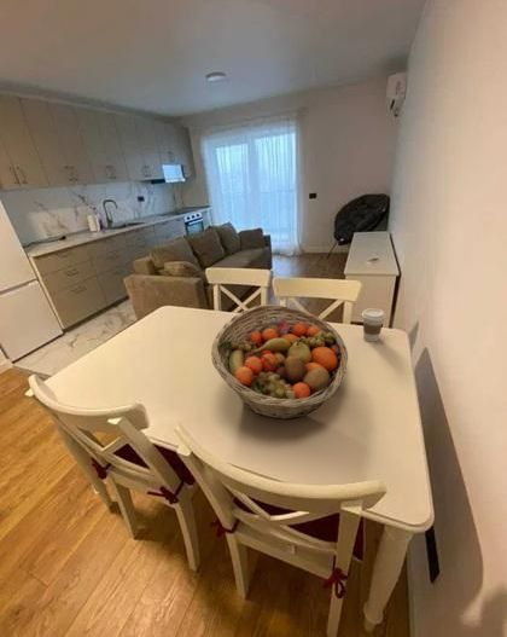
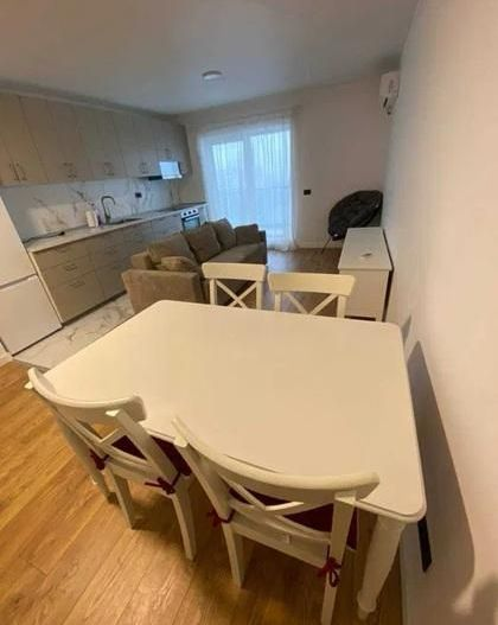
- fruit basket (282, 355)
- coffee cup (372, 325)
